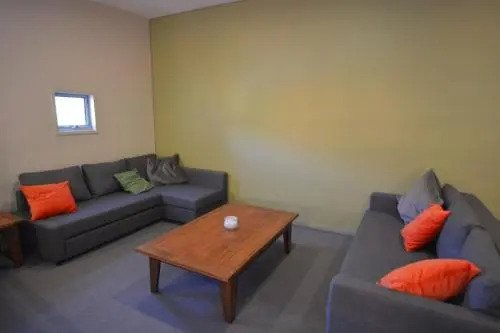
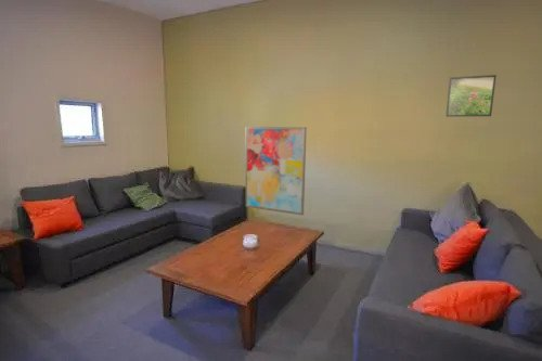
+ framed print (469, 96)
+ wall art (273, 169)
